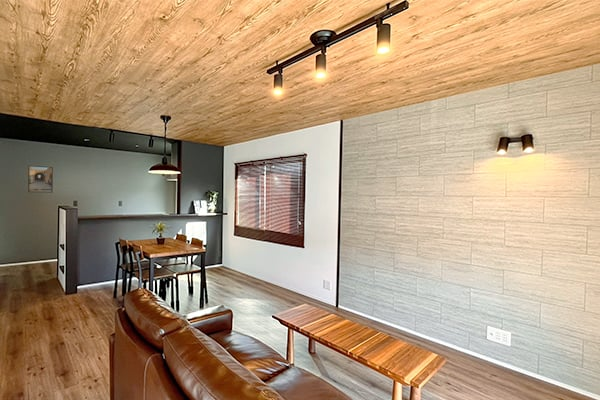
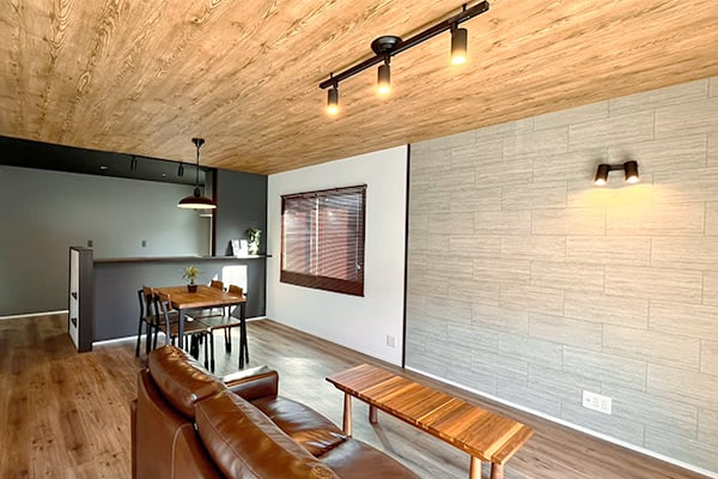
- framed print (40, 179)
